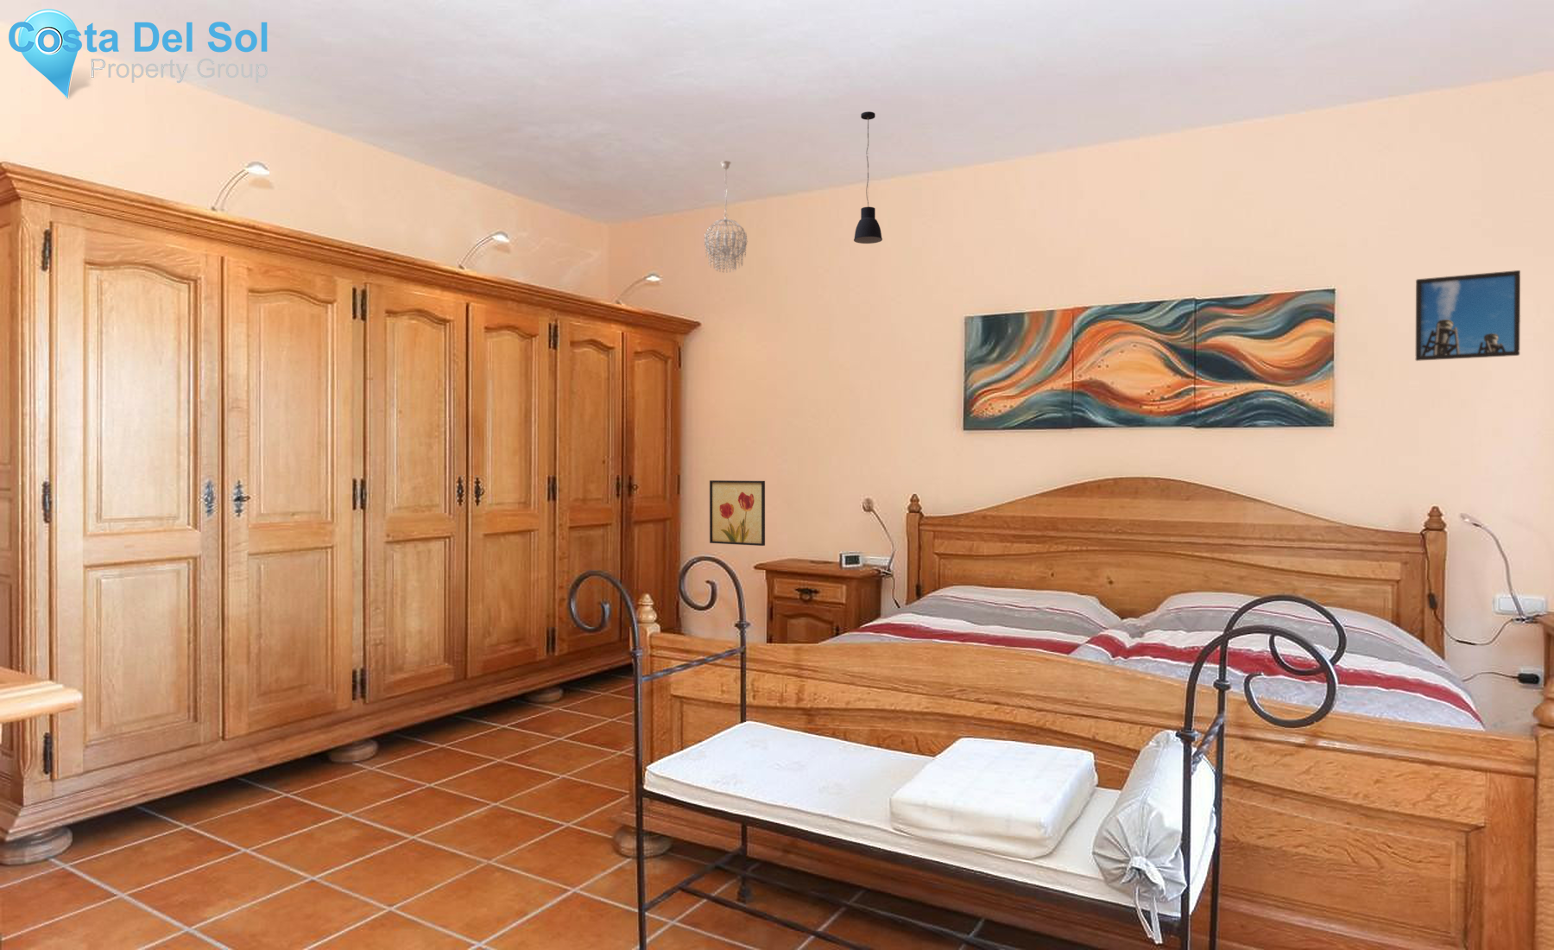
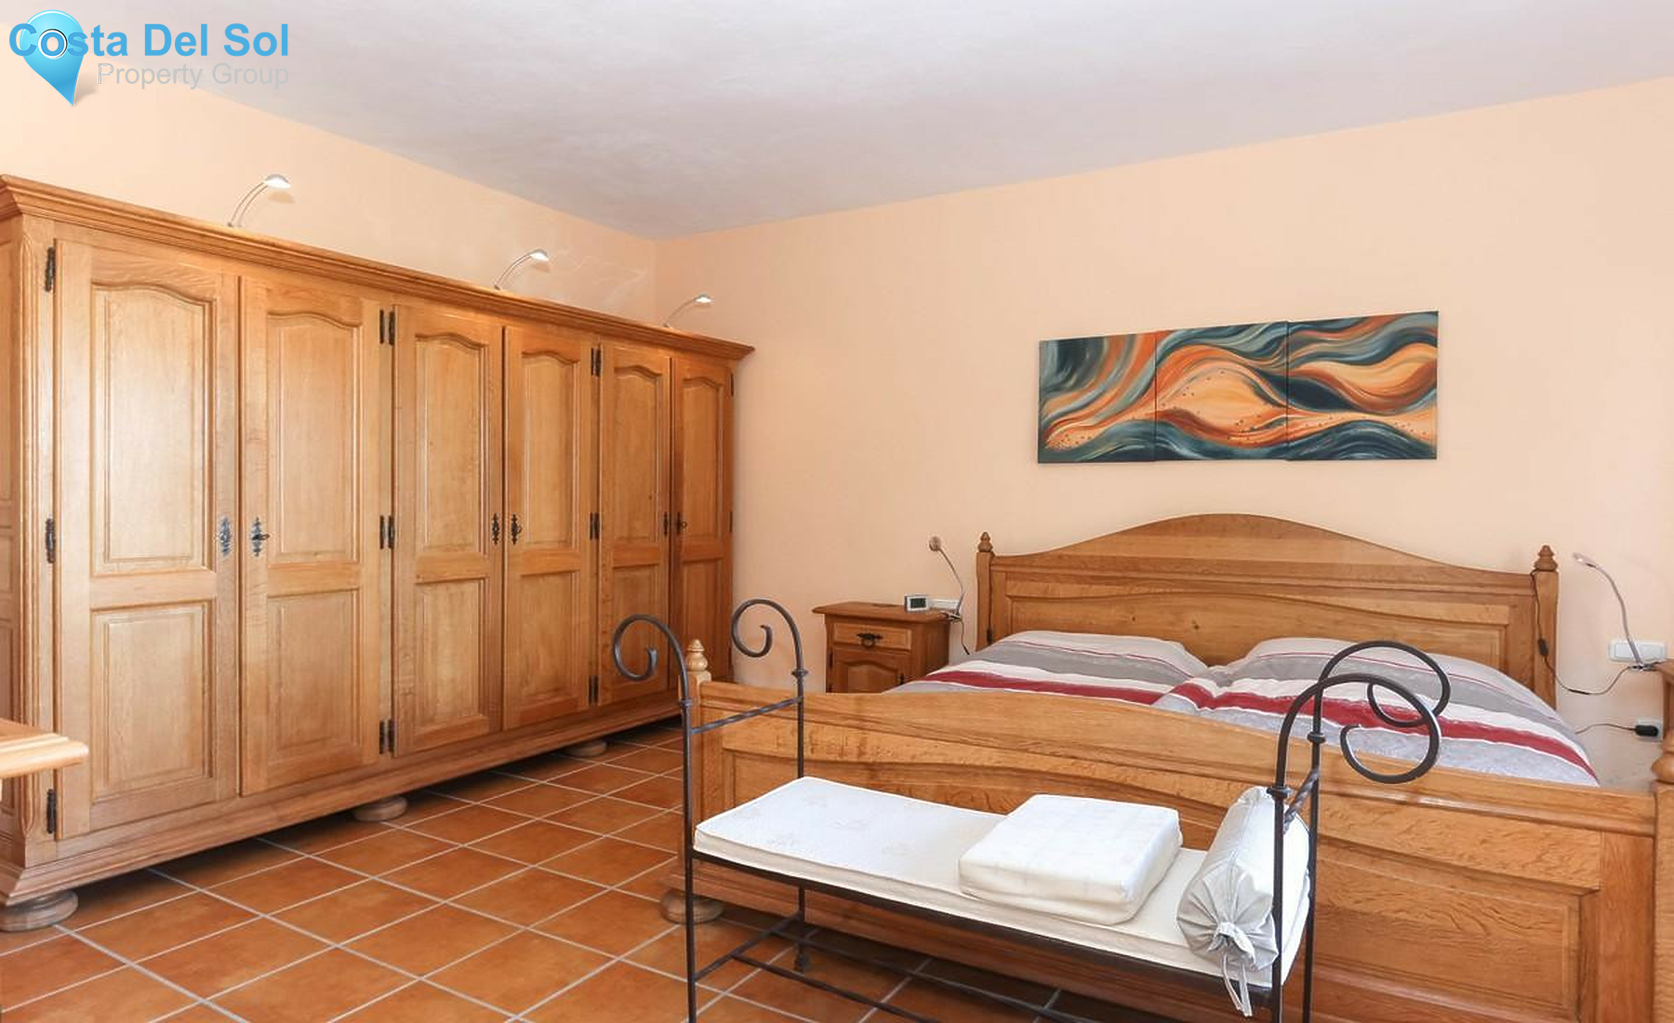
- chandelier (725, 216)
- wall art (737, 512)
- pendant light (868, 178)
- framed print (1466, 316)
